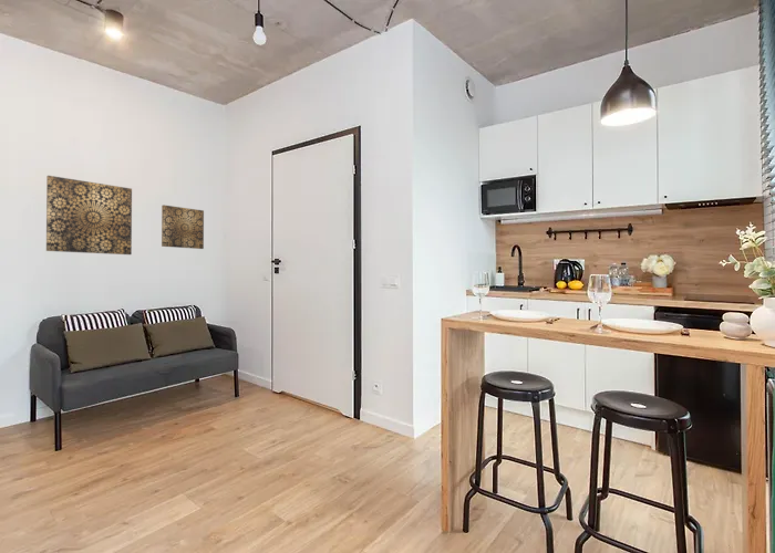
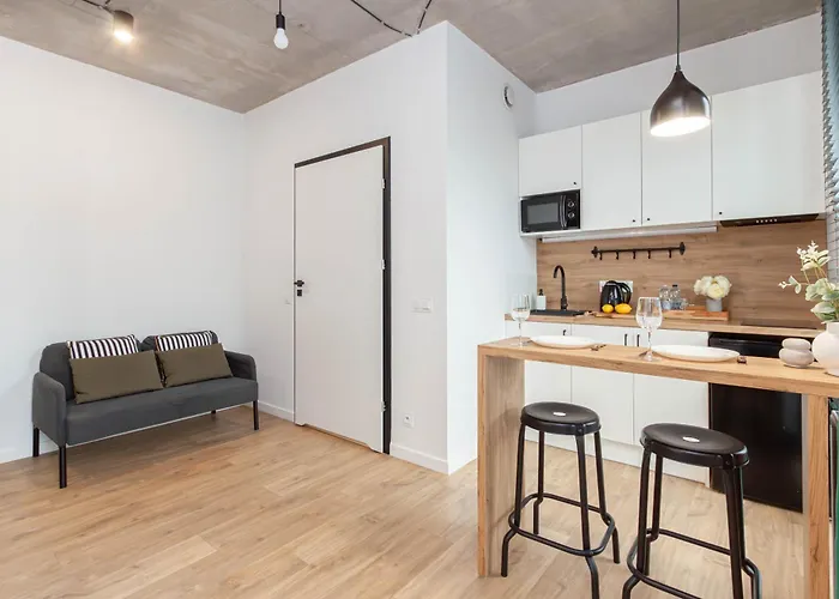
- wall art (183, 228)
- wall art (91, 217)
